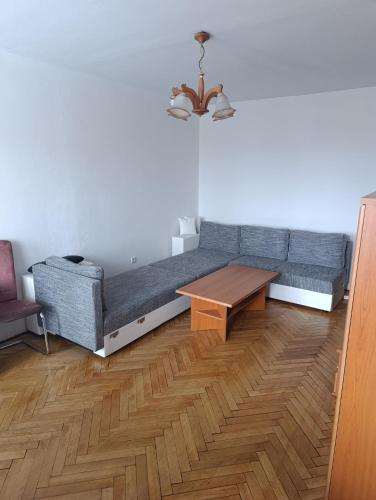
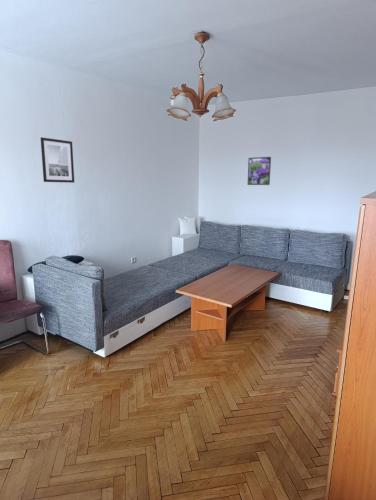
+ wall art (58, 161)
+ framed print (258, 171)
